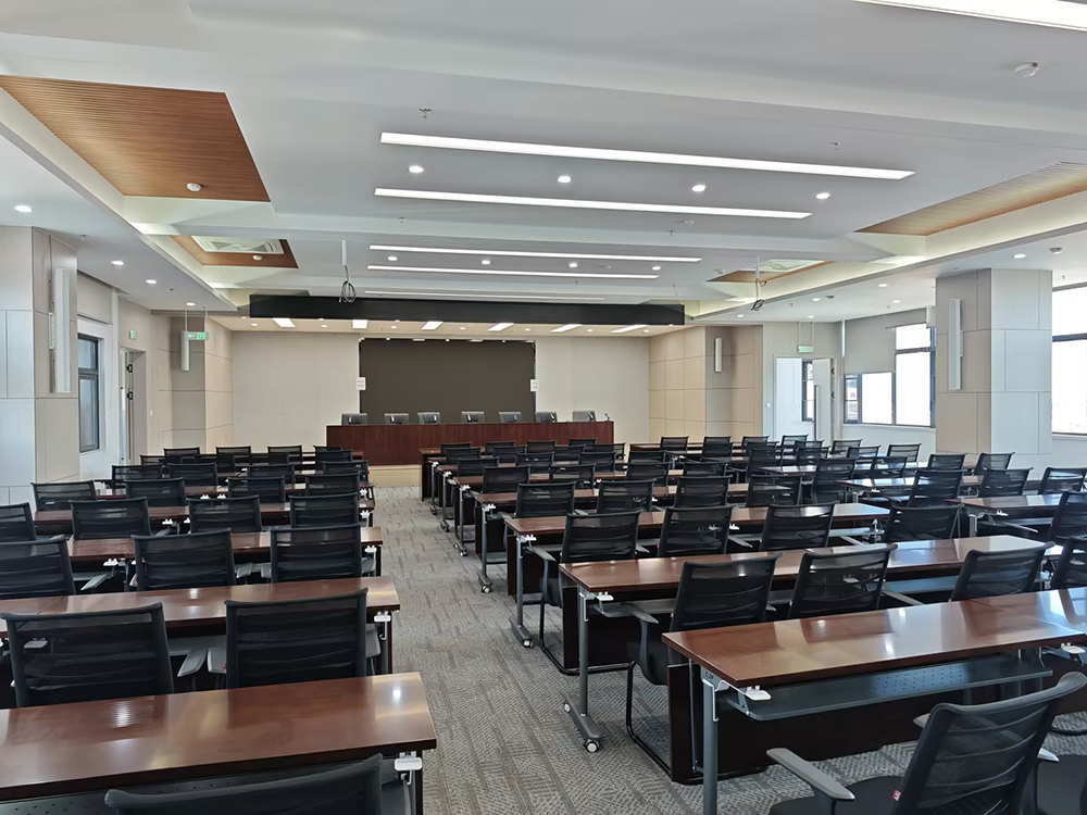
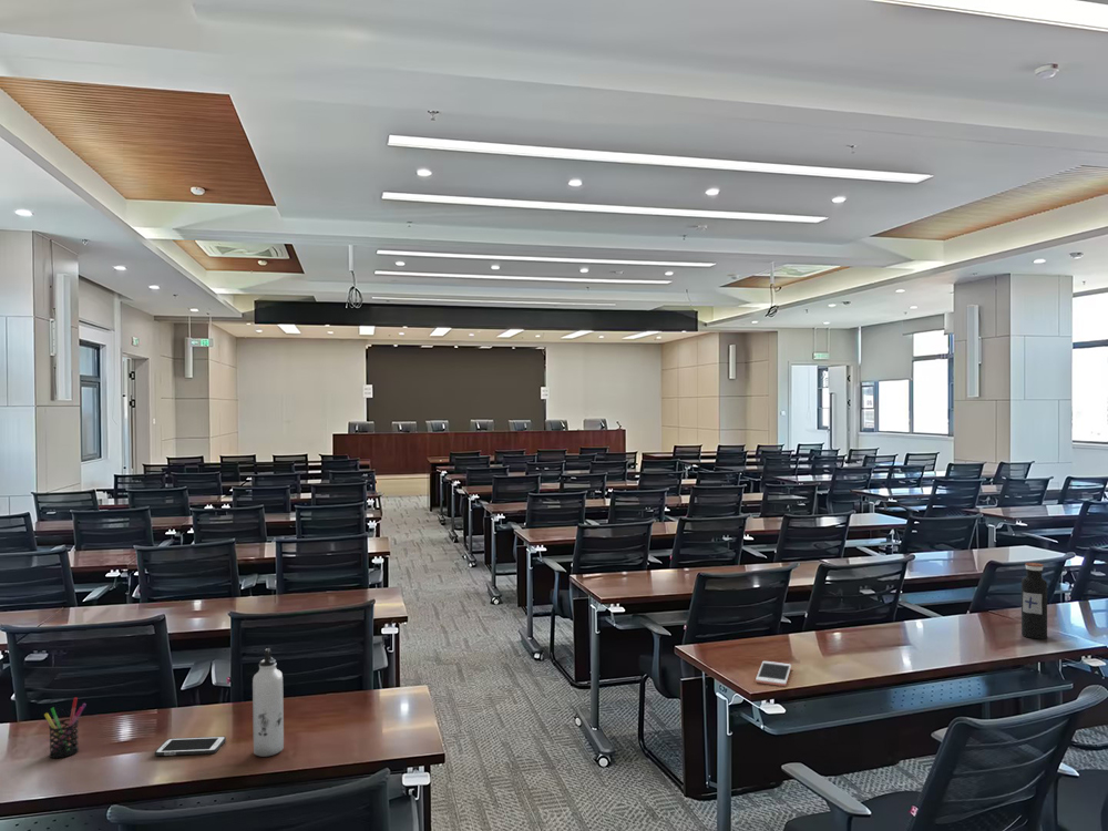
+ cell phone (191, 746)
+ water bottle (1034, 599)
+ water bottle (267, 699)
+ pen holder (63, 726)
+ cell phone (773, 673)
